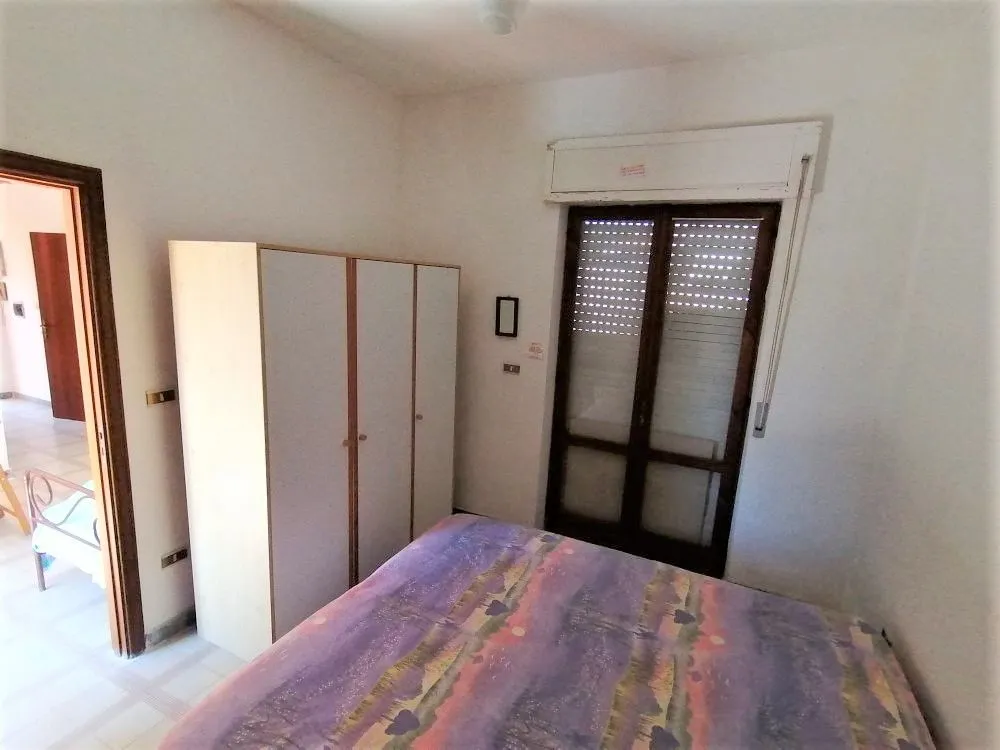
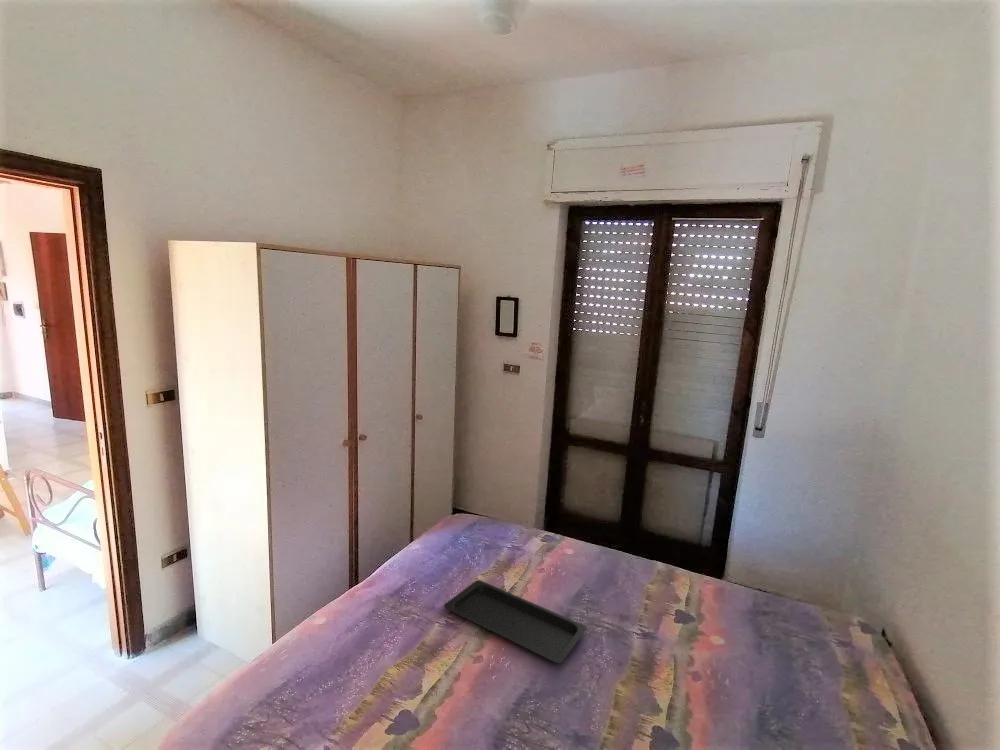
+ serving tray (513, 619)
